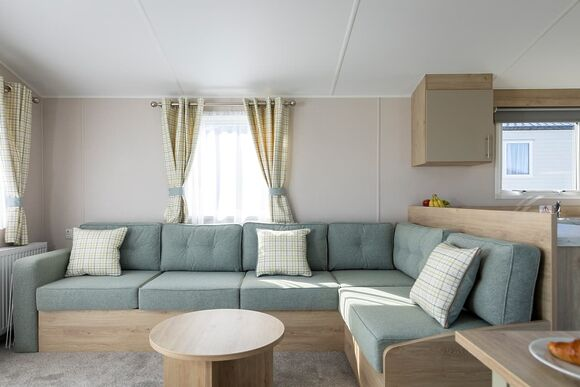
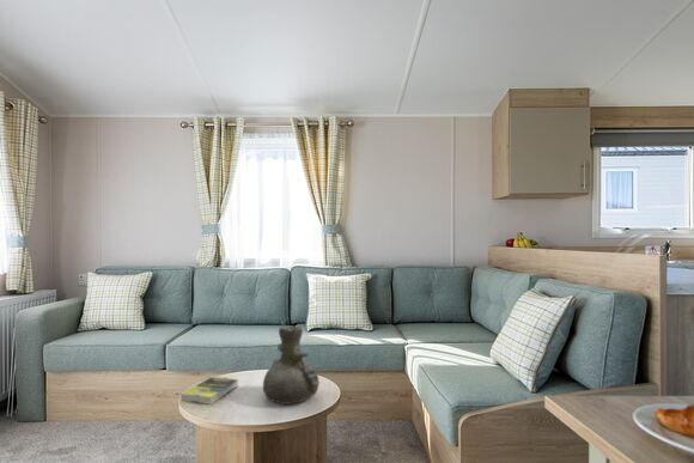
+ book (211, 389)
+ vase (291, 361)
